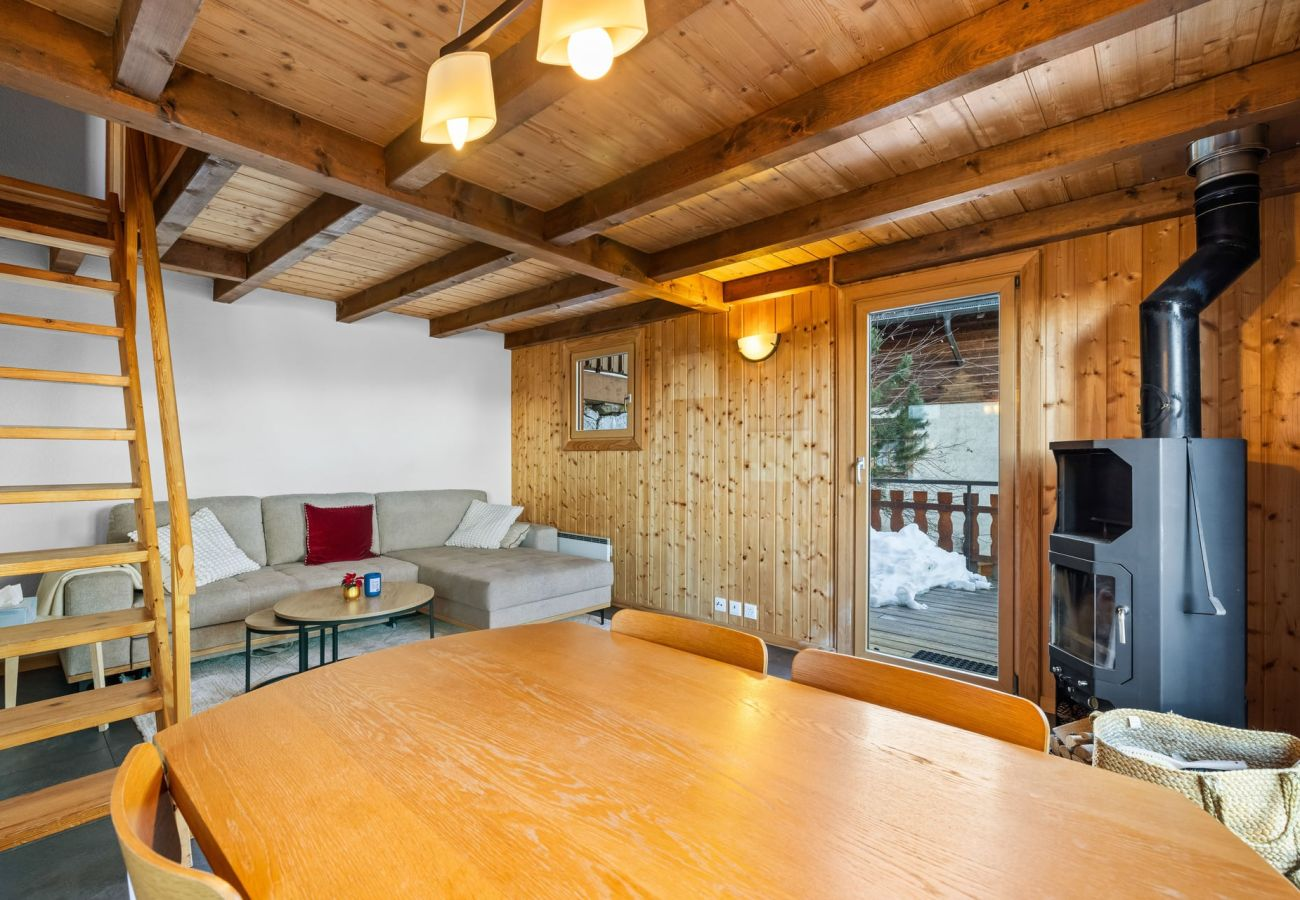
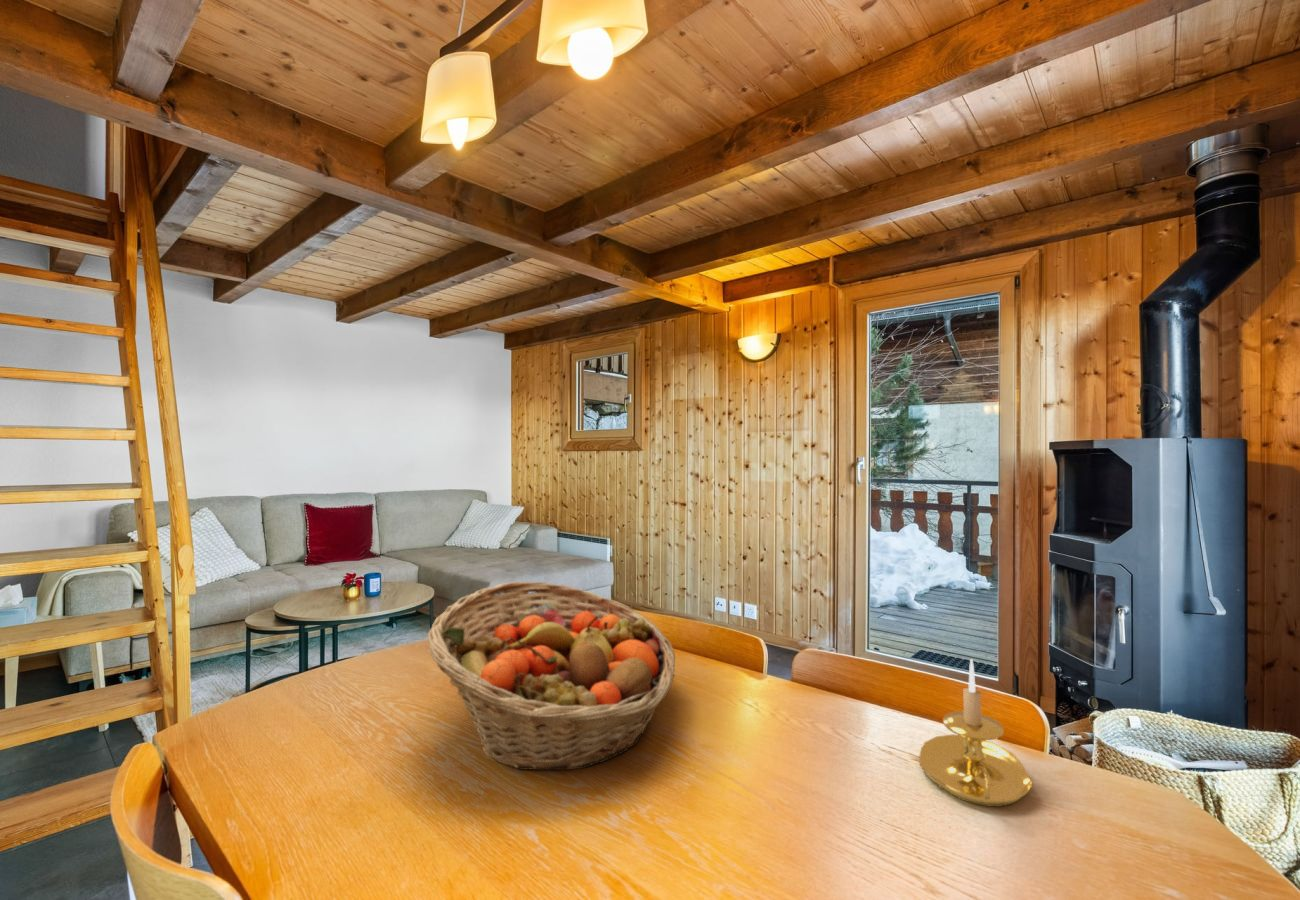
+ candle holder (974, 722)
+ fruit basket (561, 659)
